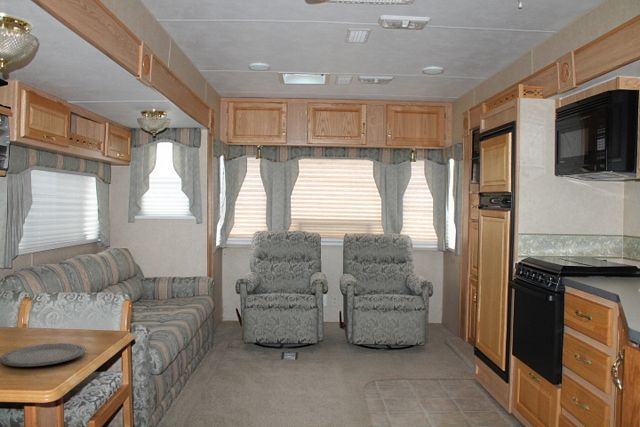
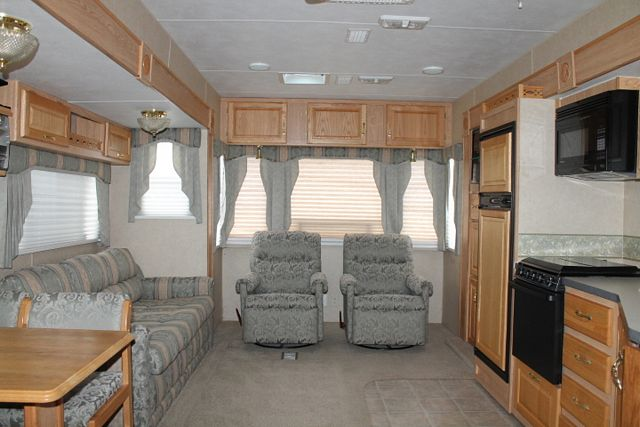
- plate (44, 355)
